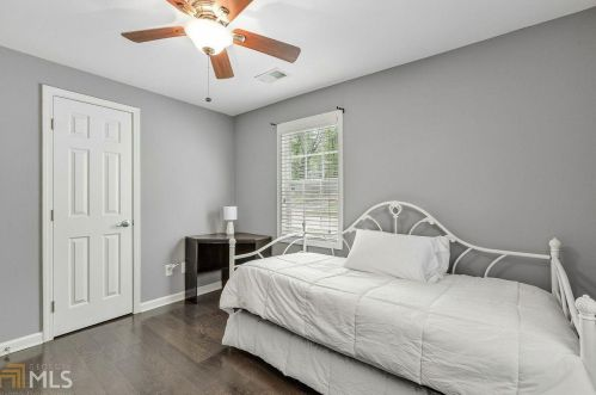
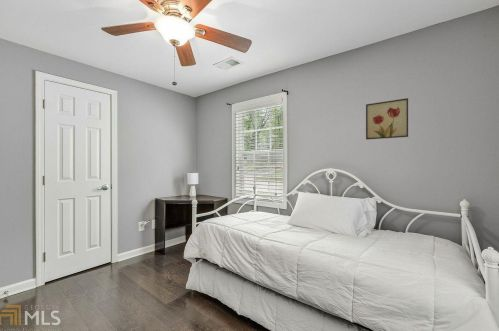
+ wall art (386, 120)
